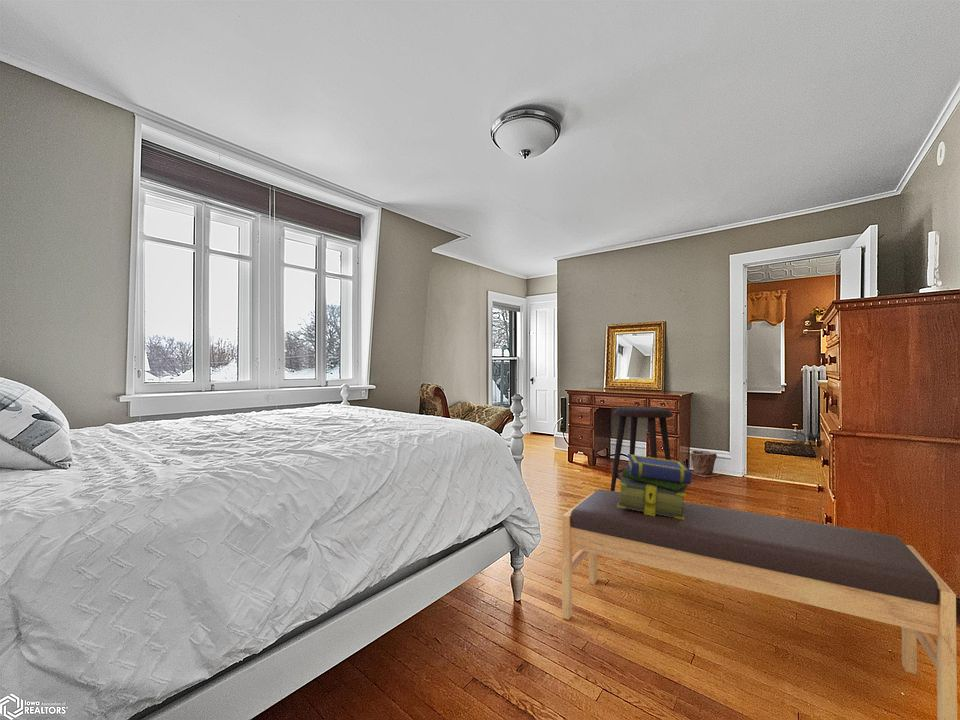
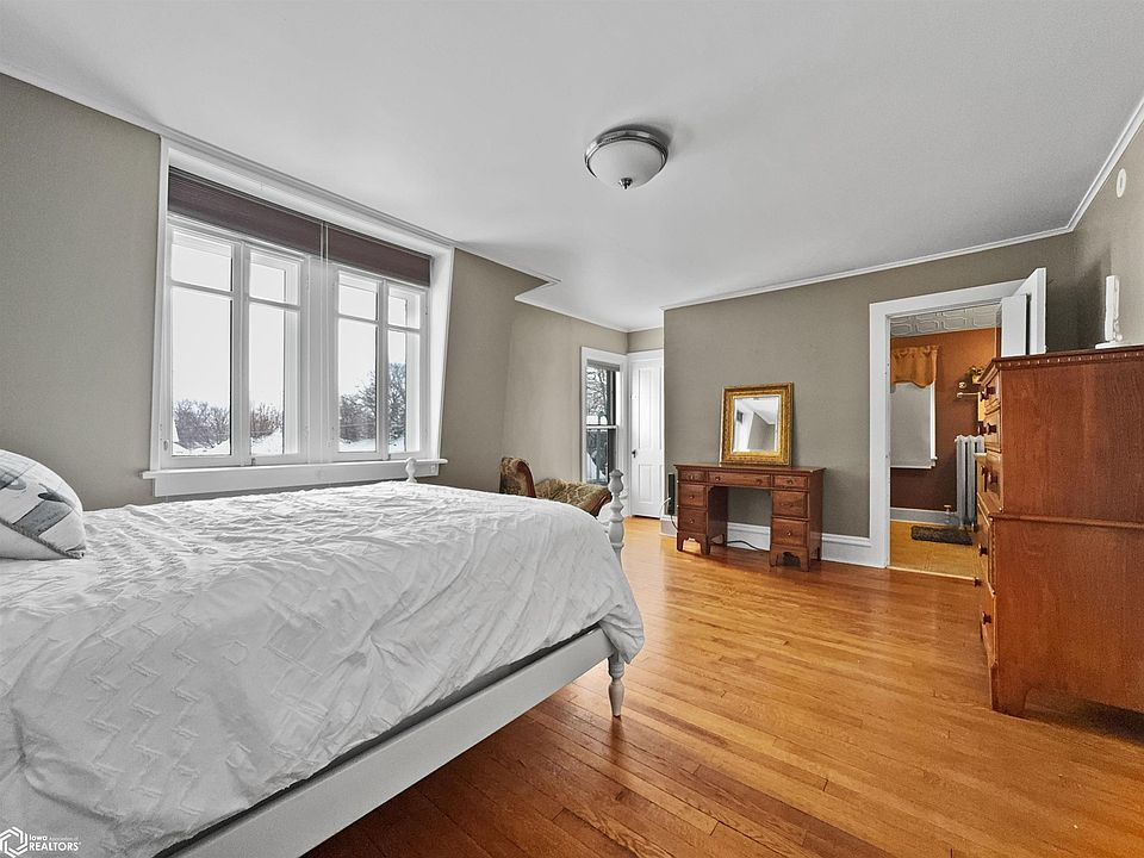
- plant pot (703, 462)
- stool (634, 454)
- bench (722, 580)
- stack of books (654, 483)
